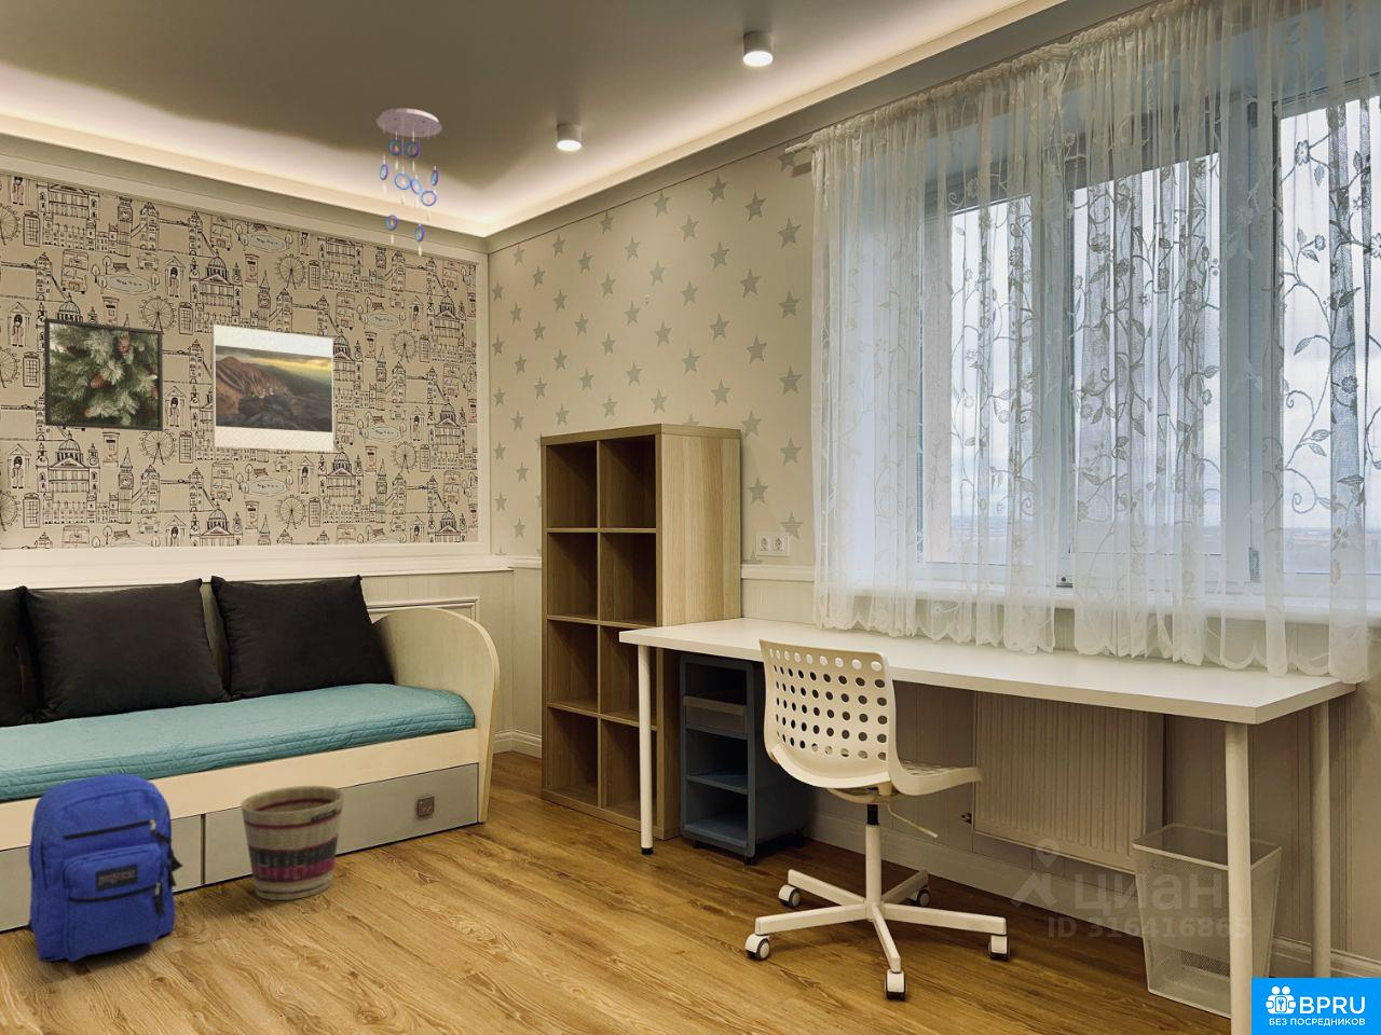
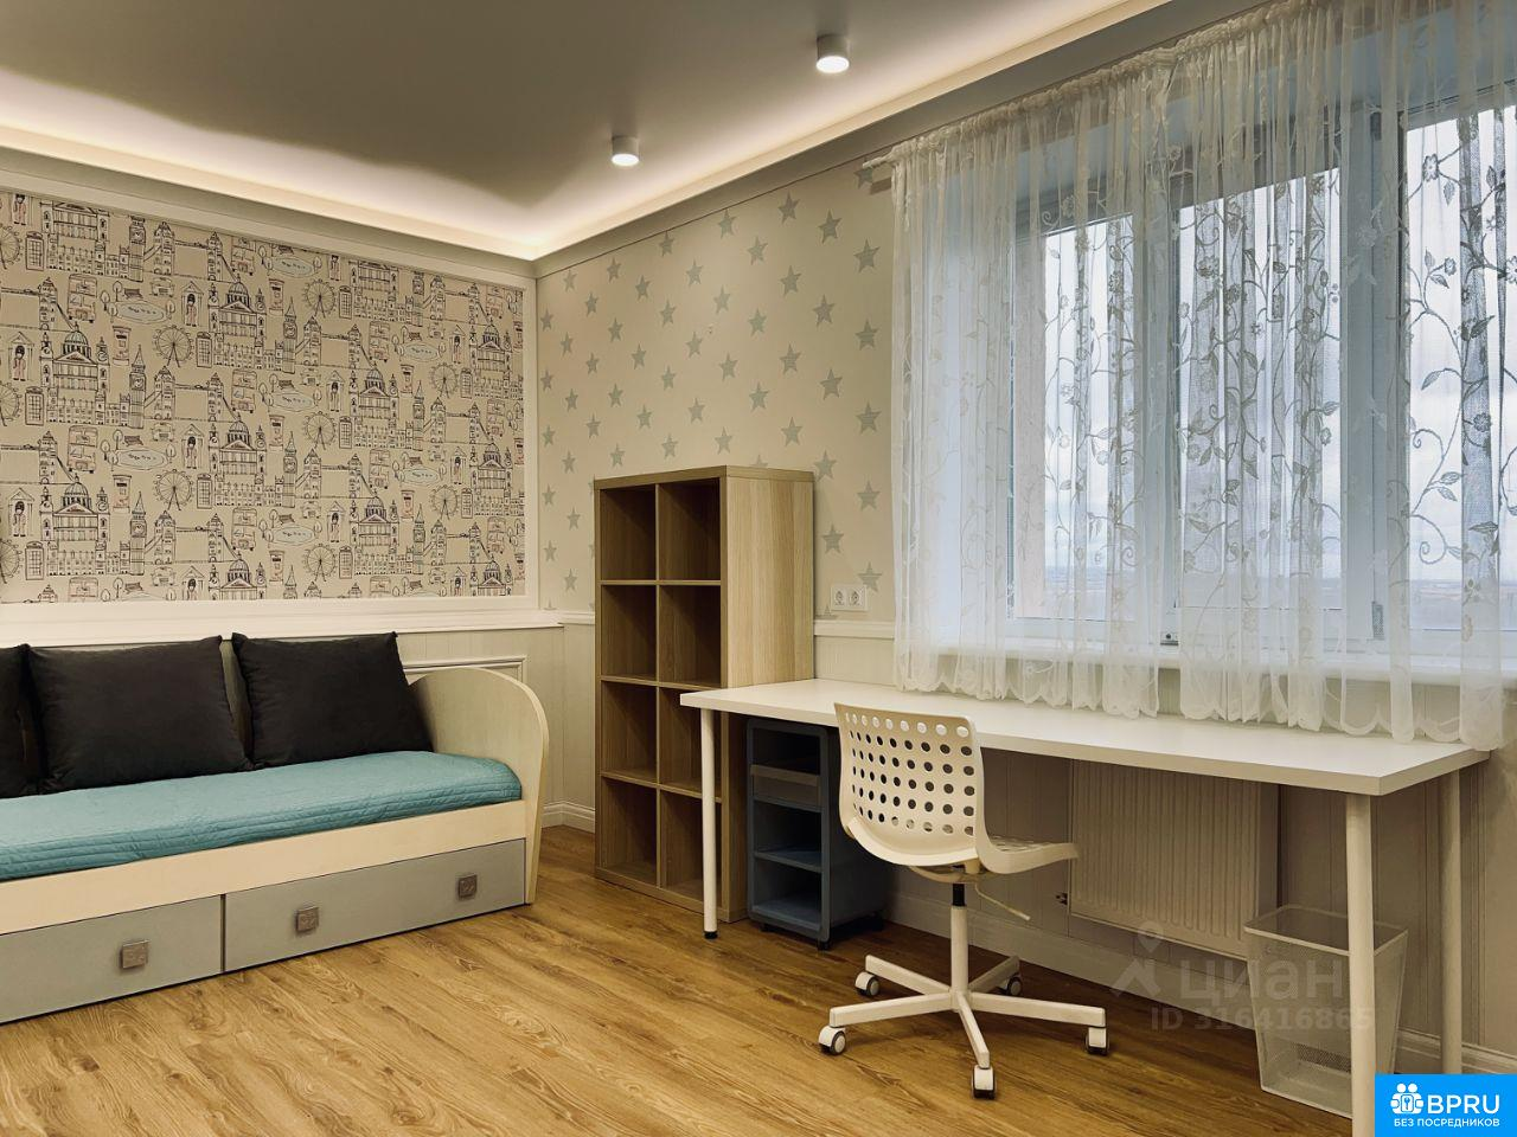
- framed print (104, 376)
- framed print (274, 390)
- ceiling mobile (409, 186)
- backpack (111, 860)
- basket (294, 841)
